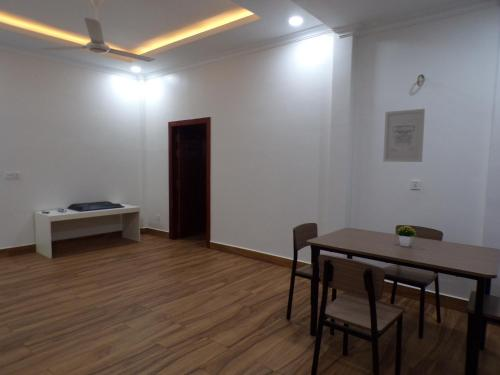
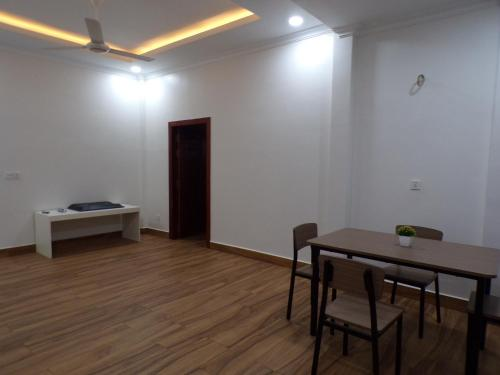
- wall art (403, 136)
